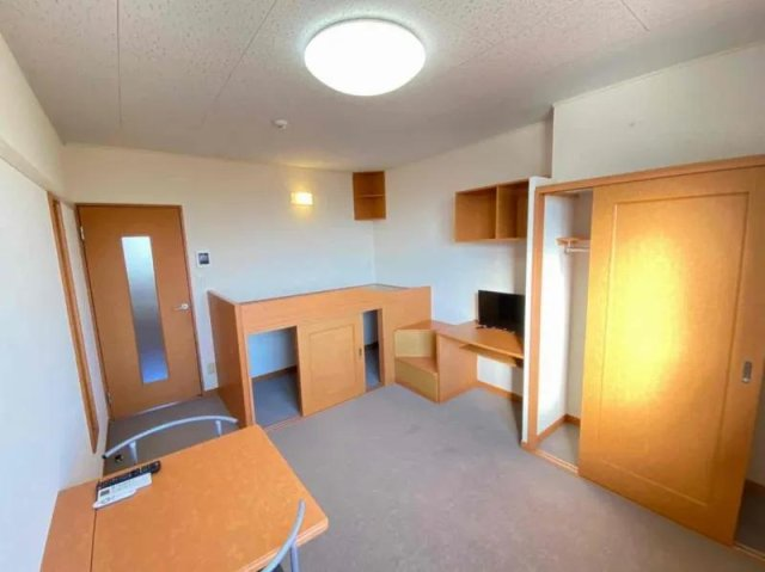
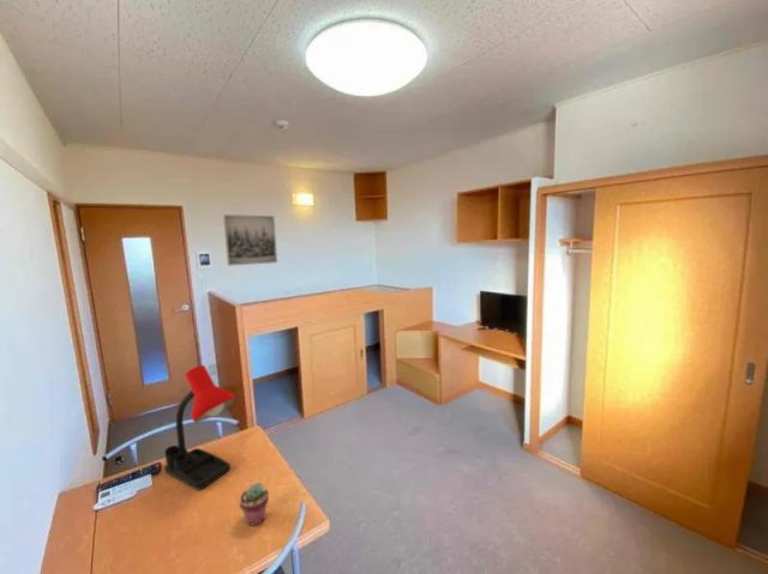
+ desk lamp (197, 419)
+ potted succulent (254, 502)
+ wall art (251, 240)
